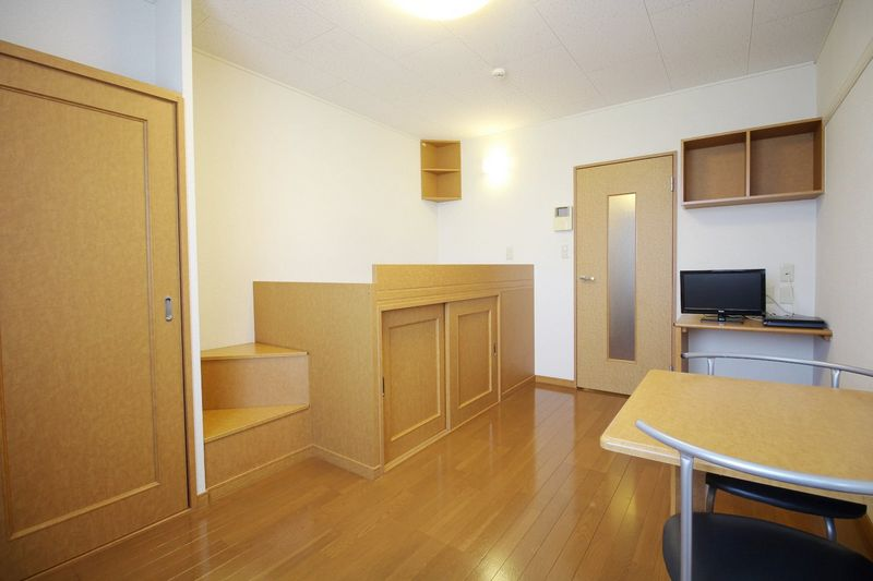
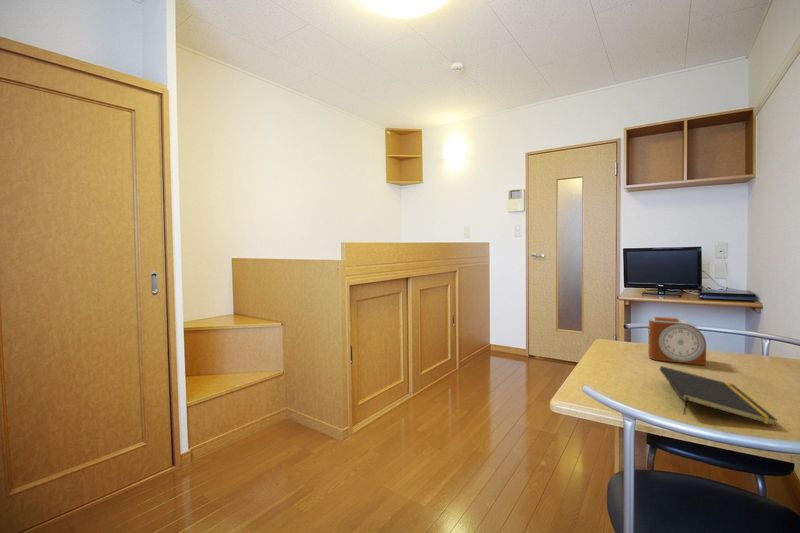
+ notepad (709, 391)
+ alarm clock (675, 339)
